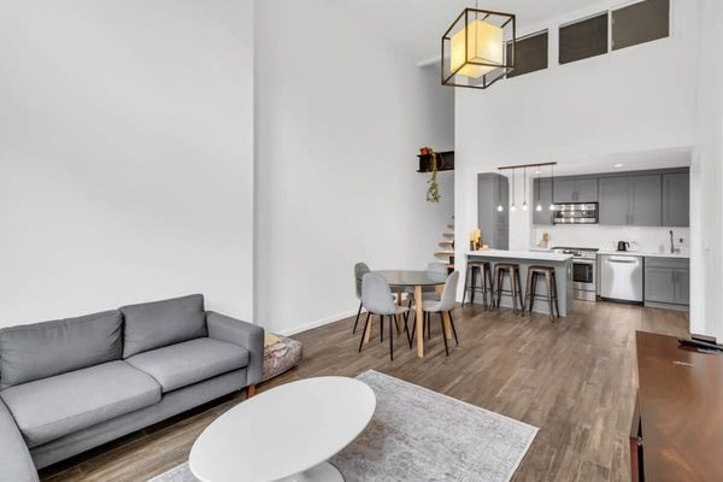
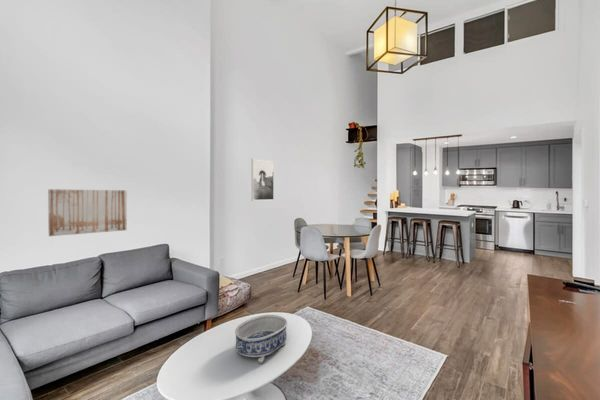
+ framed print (262, 180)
+ wall art (90, 211)
+ decorative bowl (262, 336)
